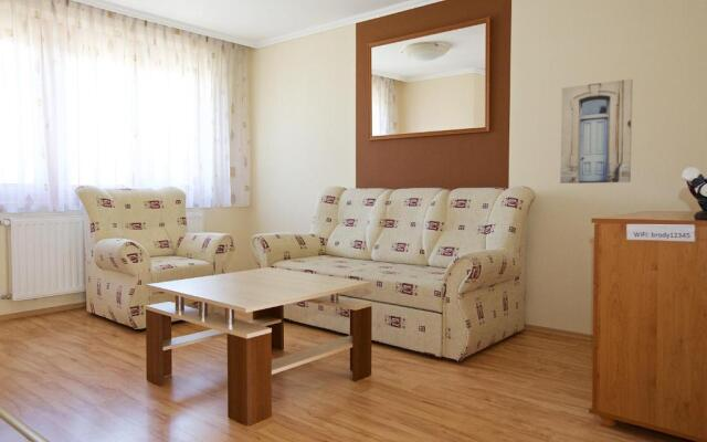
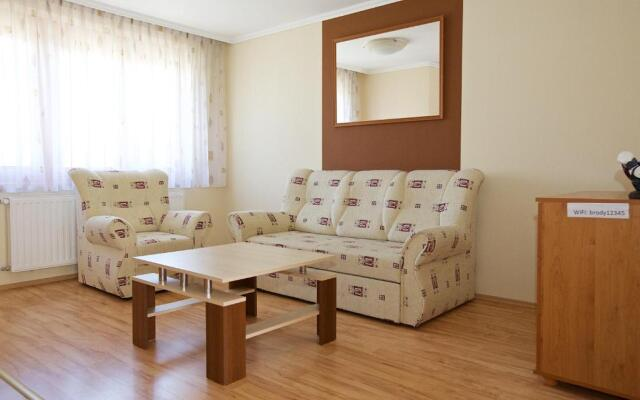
- wall art (594, 134)
